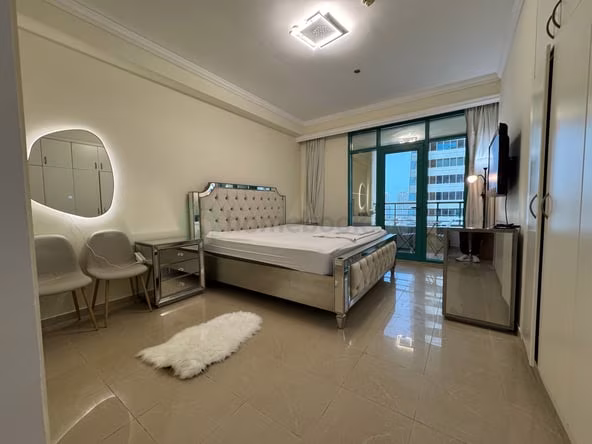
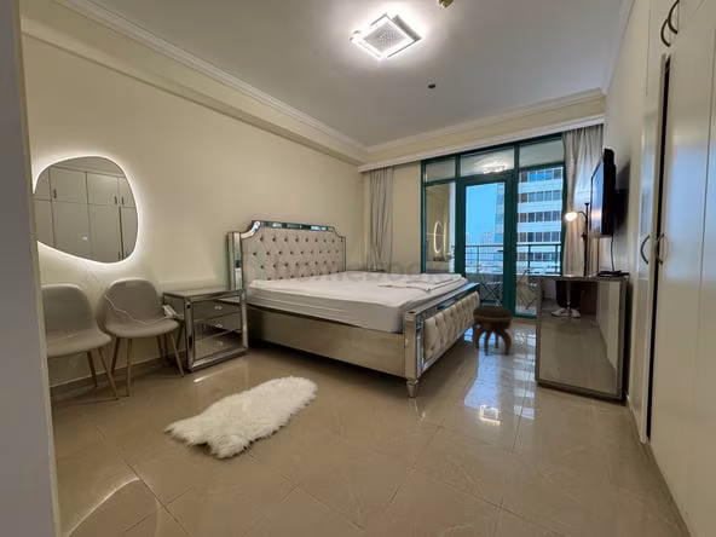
+ footstool (491, 329)
